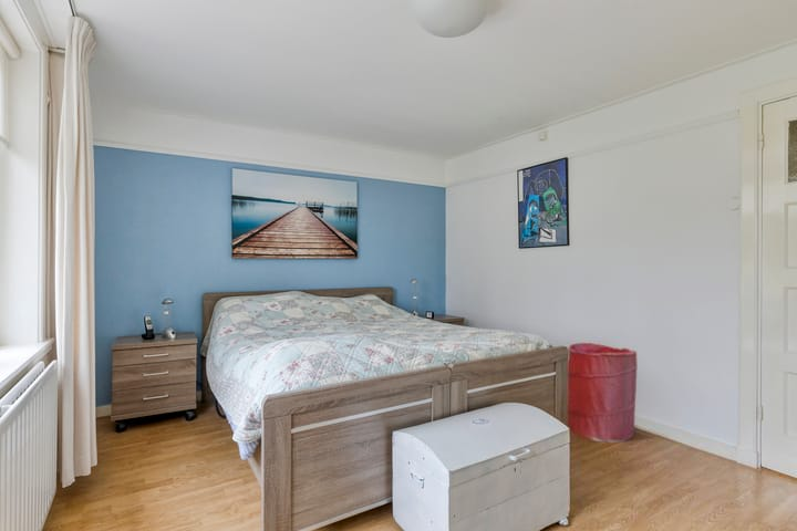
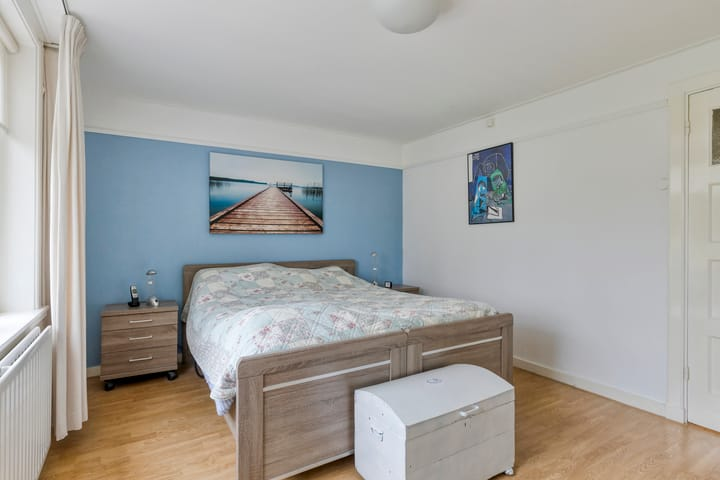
- laundry hamper (601, 387)
